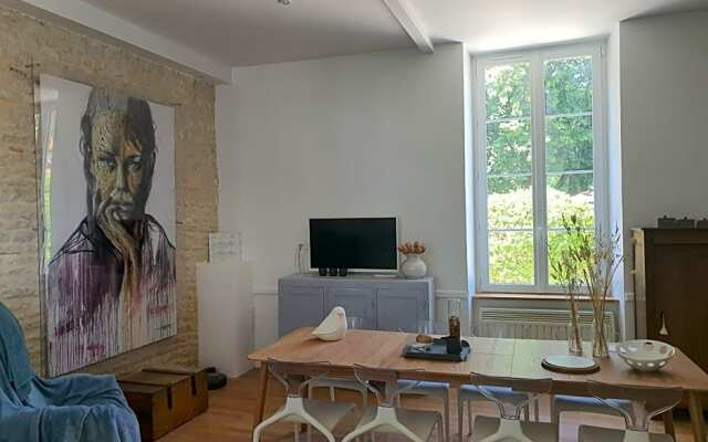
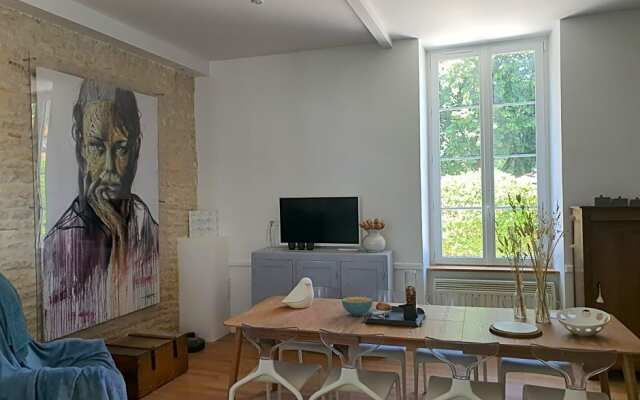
+ cereal bowl (357, 307)
